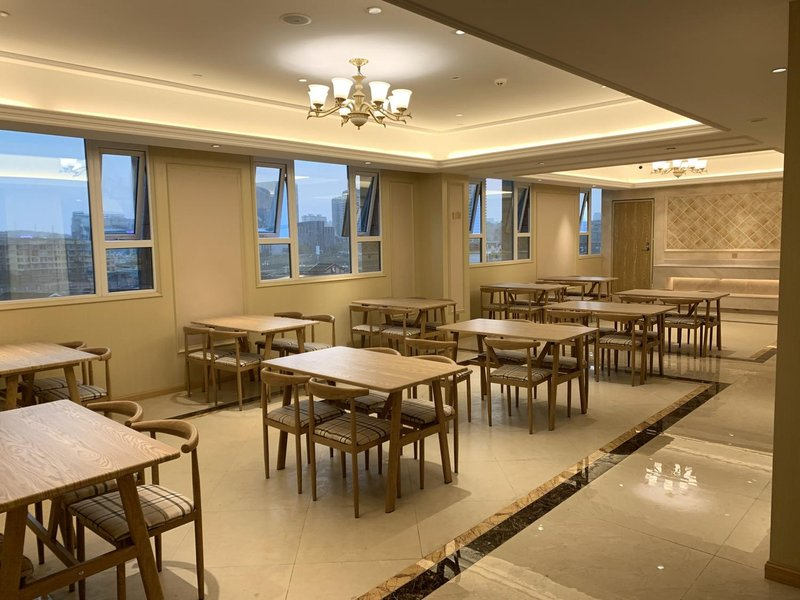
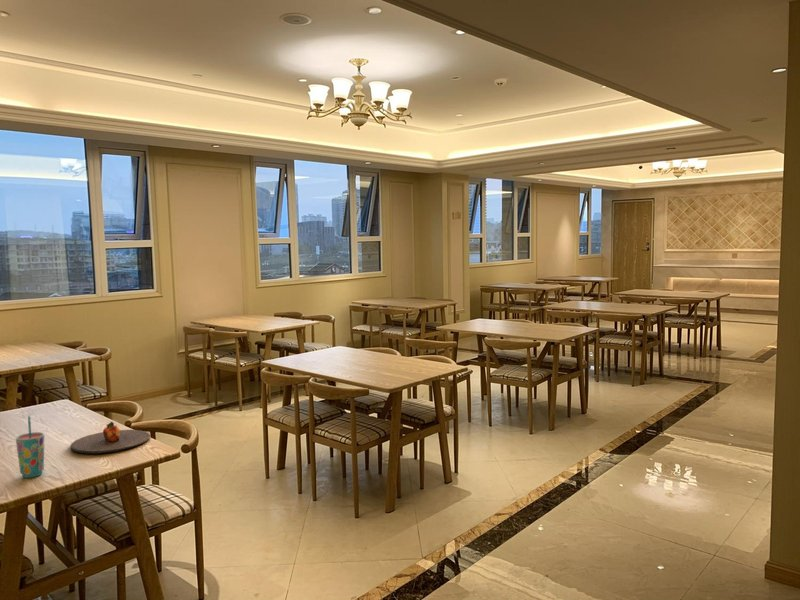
+ cup (30, 445)
+ plate (110, 432)
